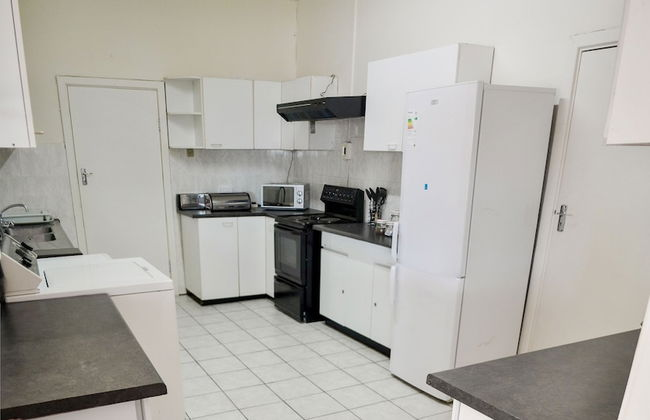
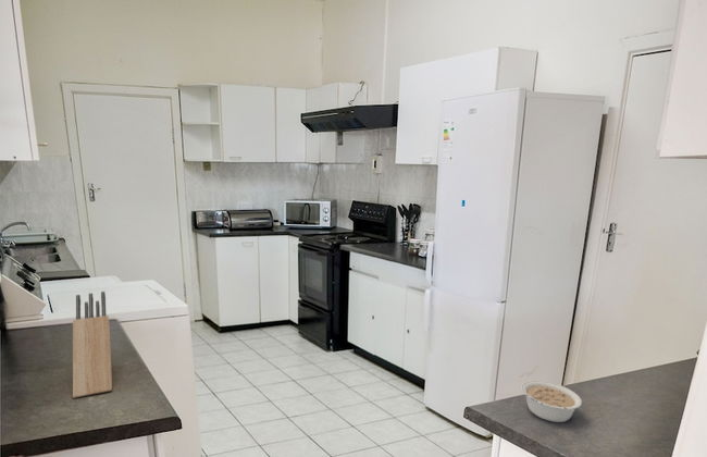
+ knife block (91, 338)
+ legume (551, 402)
